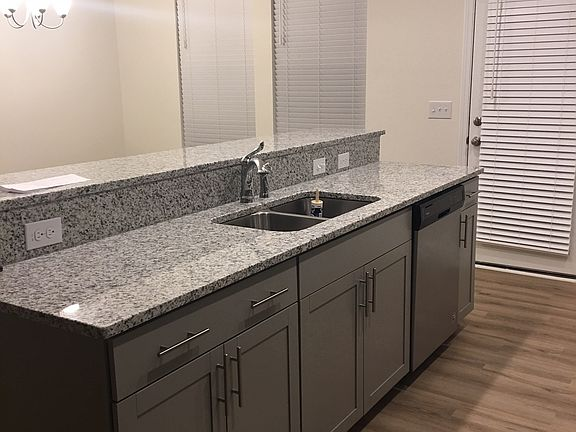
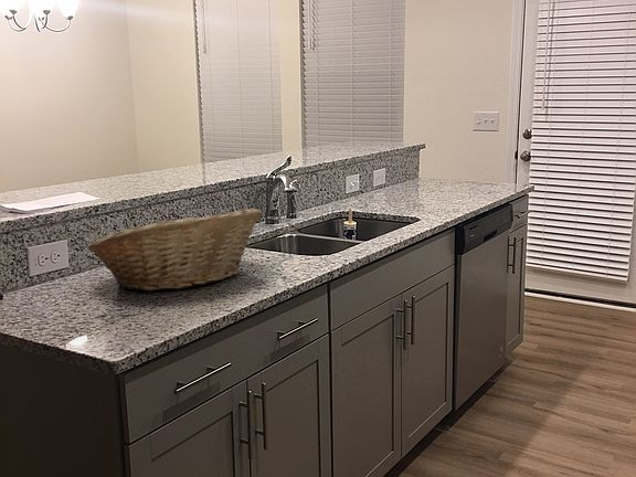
+ fruit basket (179, 243)
